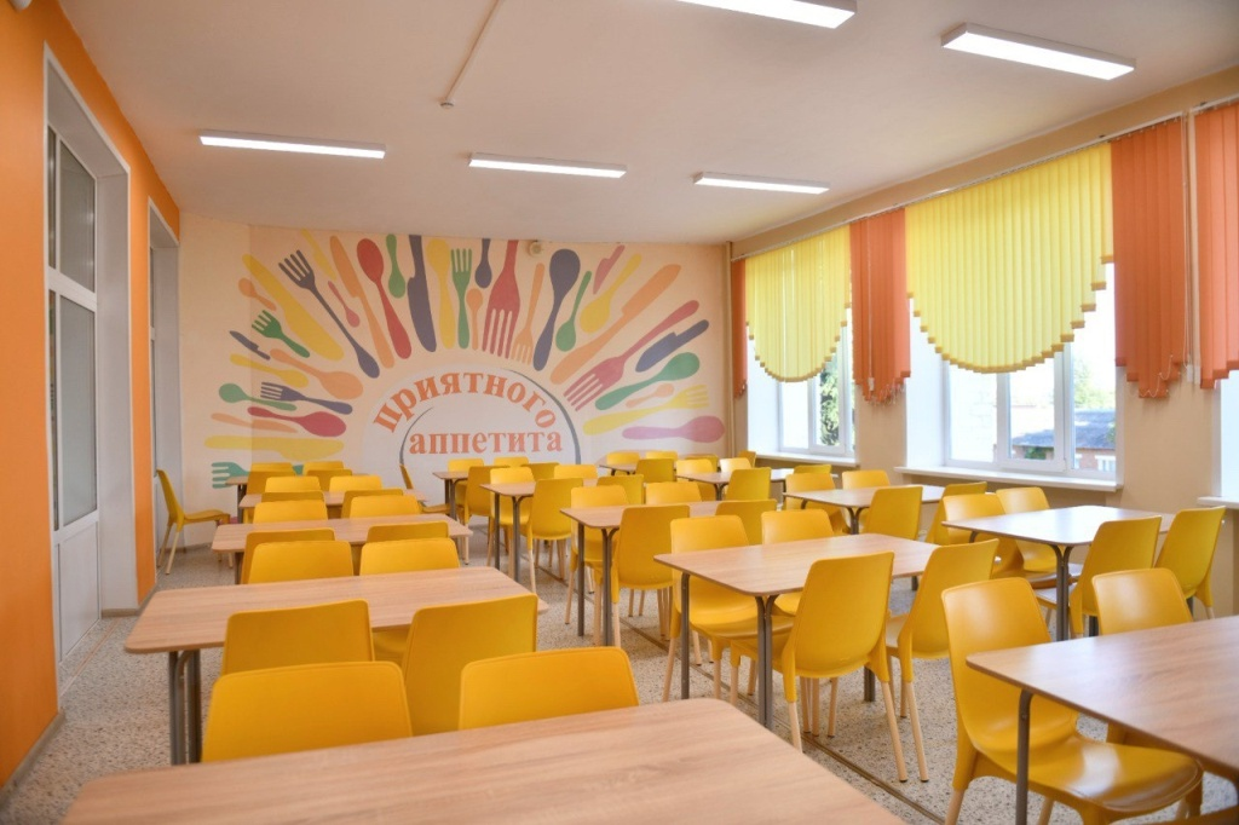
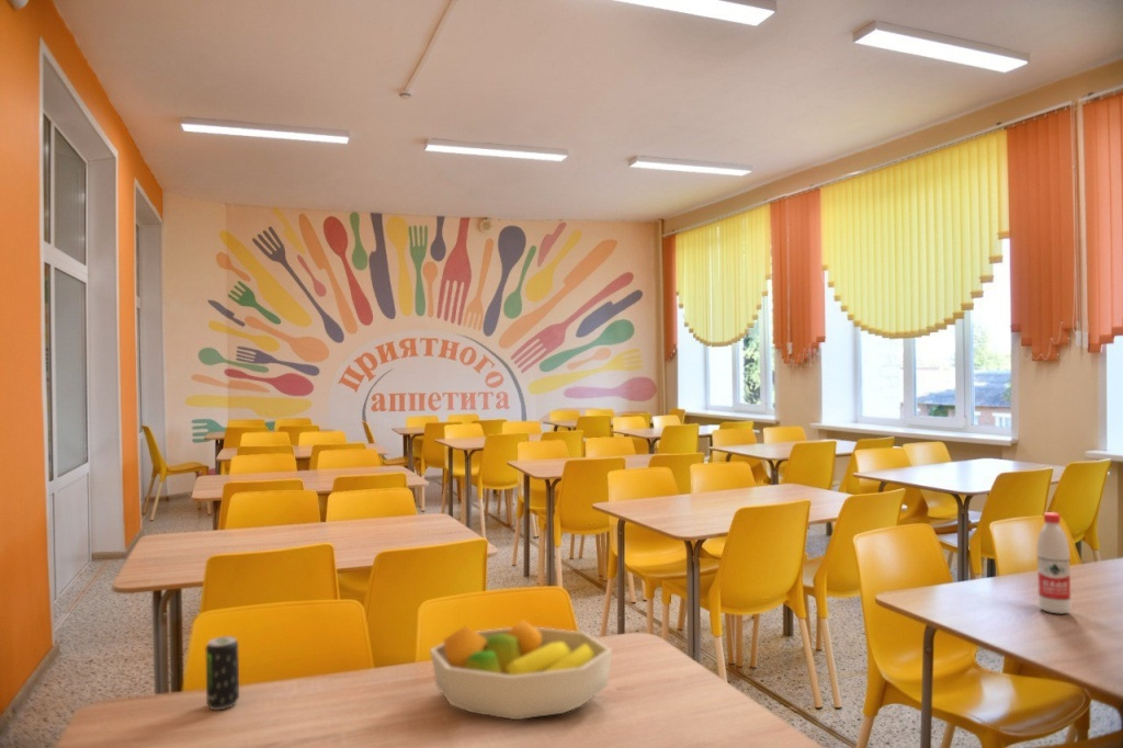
+ fruit bowl (520, 662)
+ water bottle (1053, 562)
+ beverage can (222, 672)
